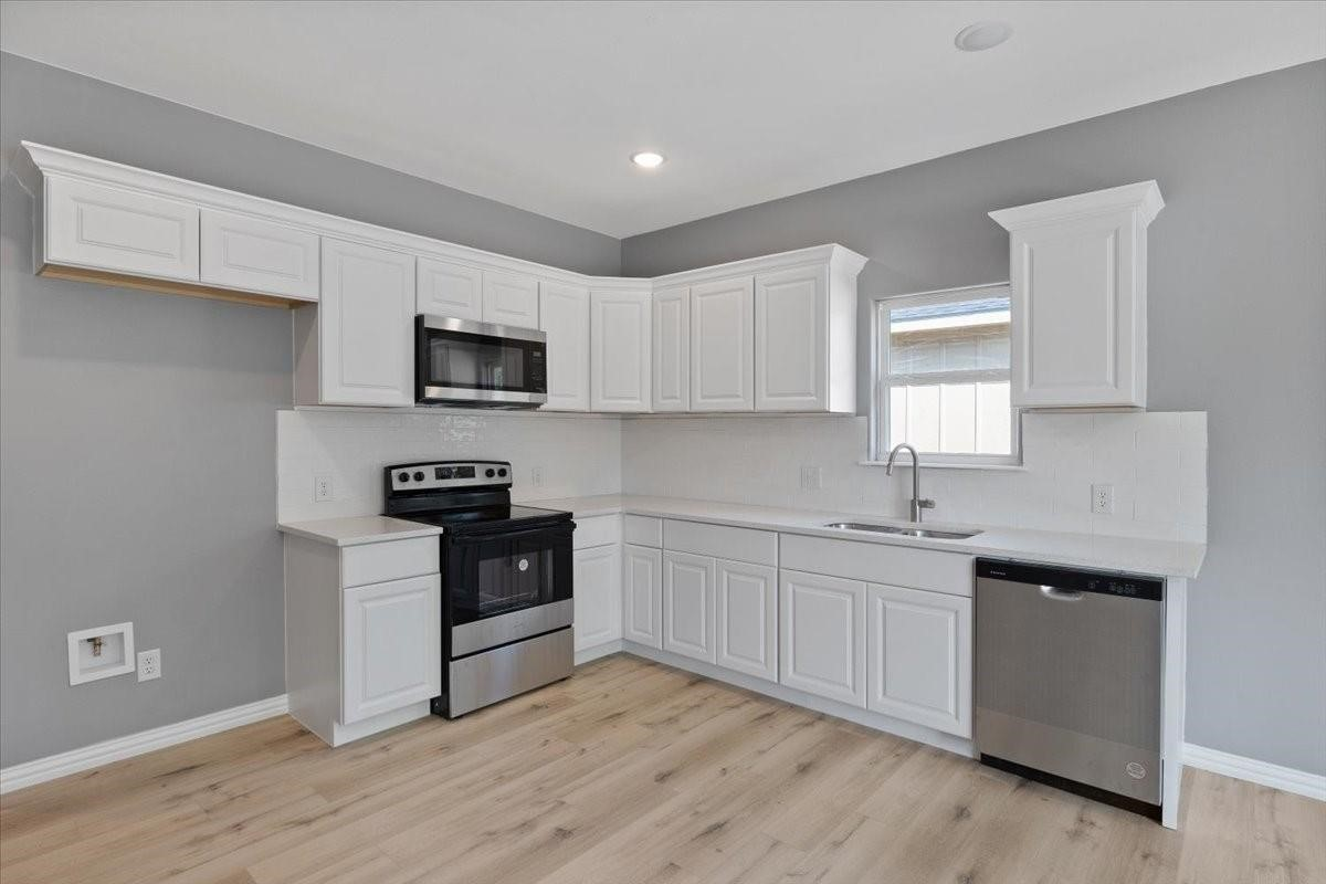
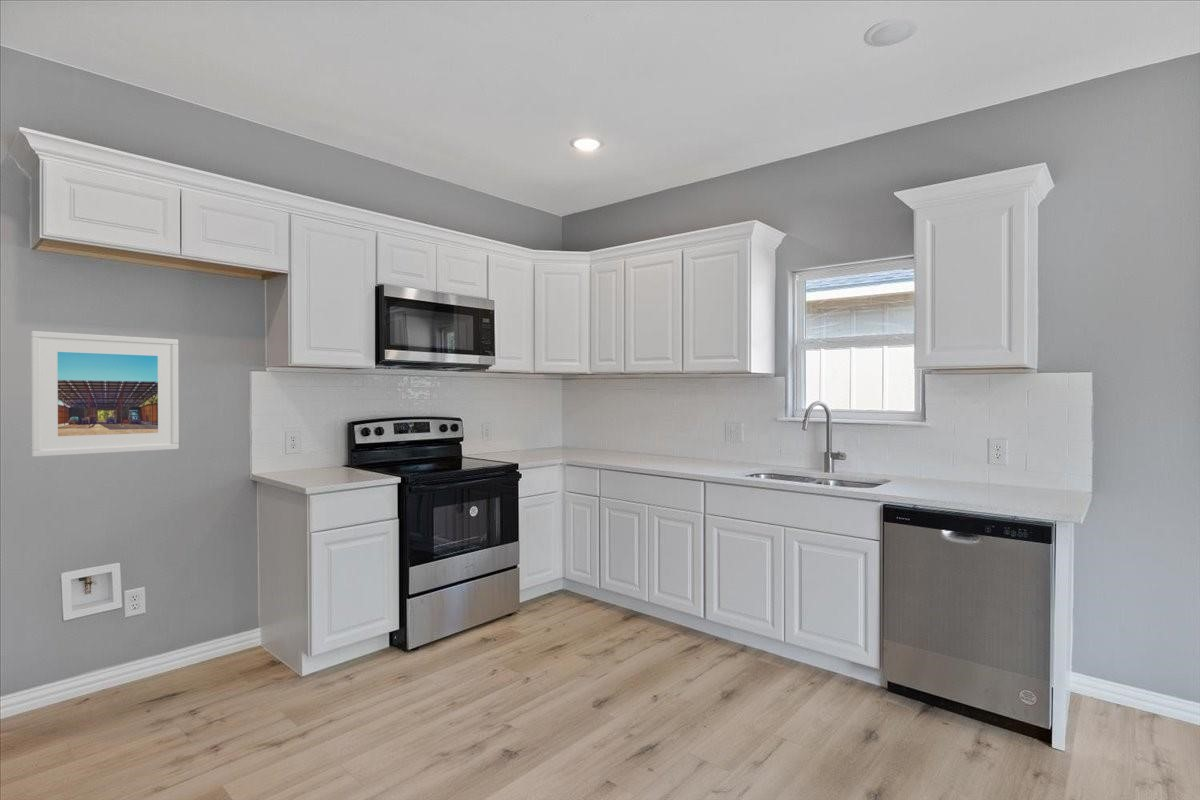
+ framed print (109, 394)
